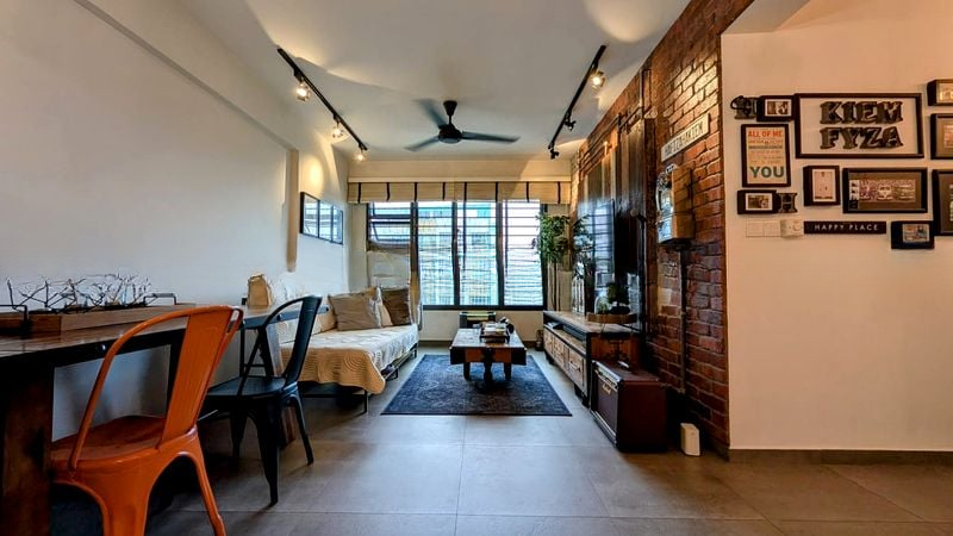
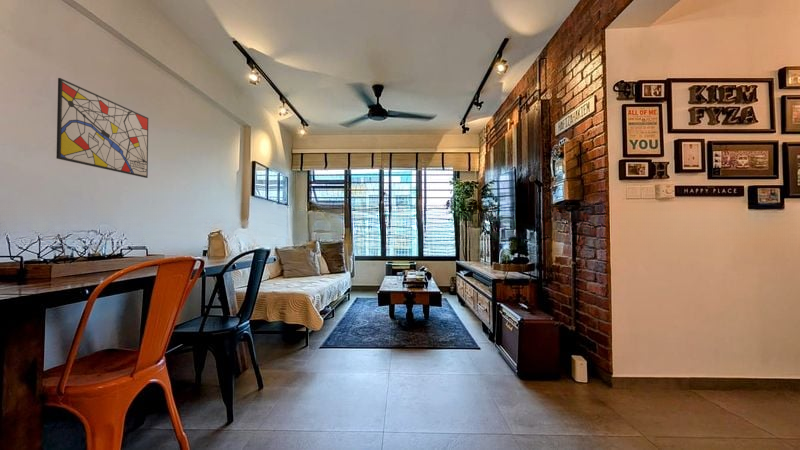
+ wall art (109, 135)
